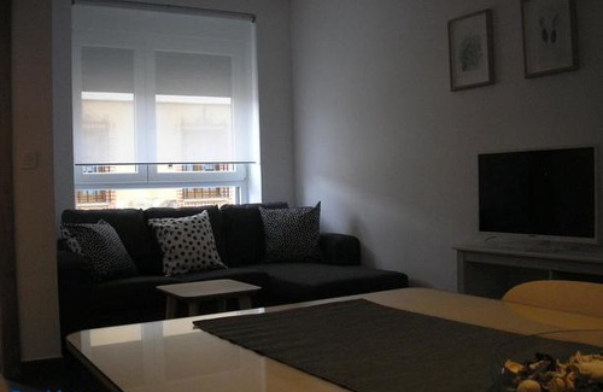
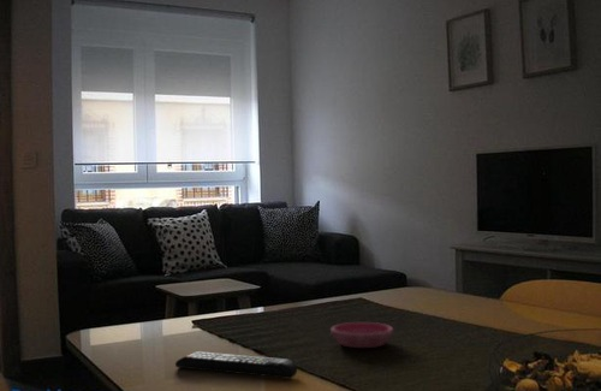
+ saucer (362, 334)
+ remote control (234, 365)
